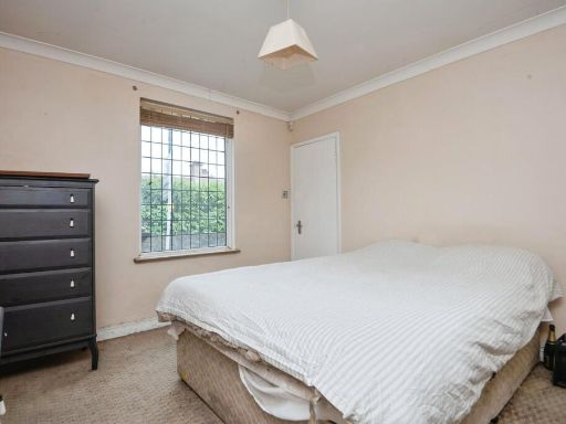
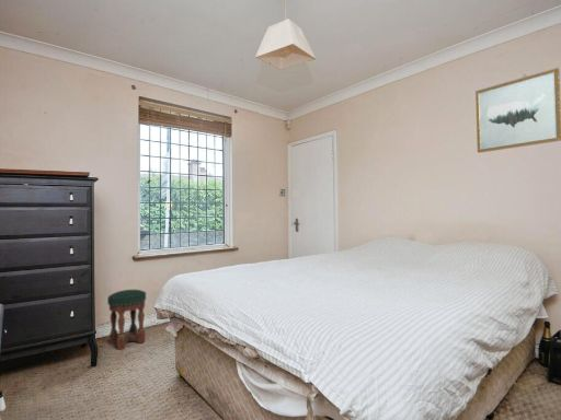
+ stool (130, 316)
+ wall art (515, 114)
